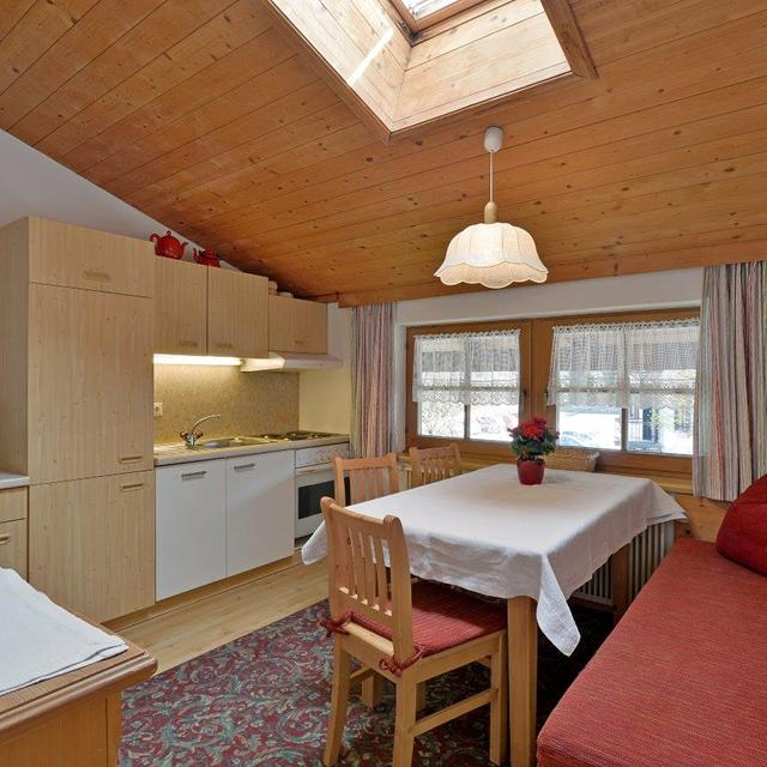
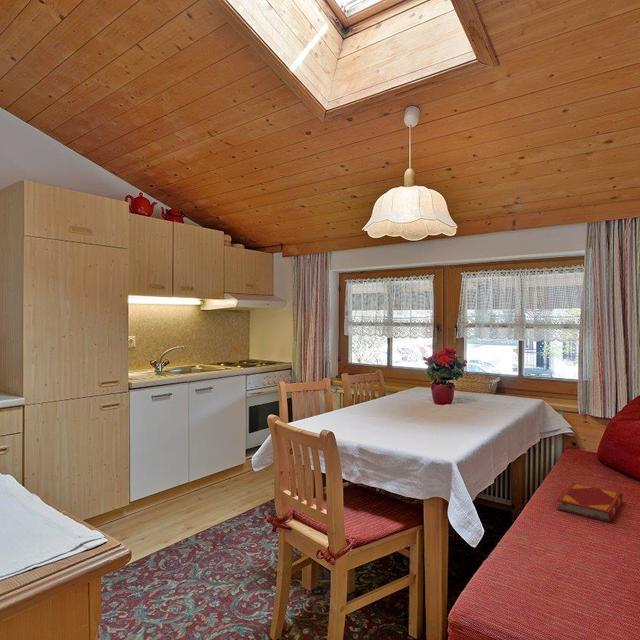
+ hardback book (590, 500)
